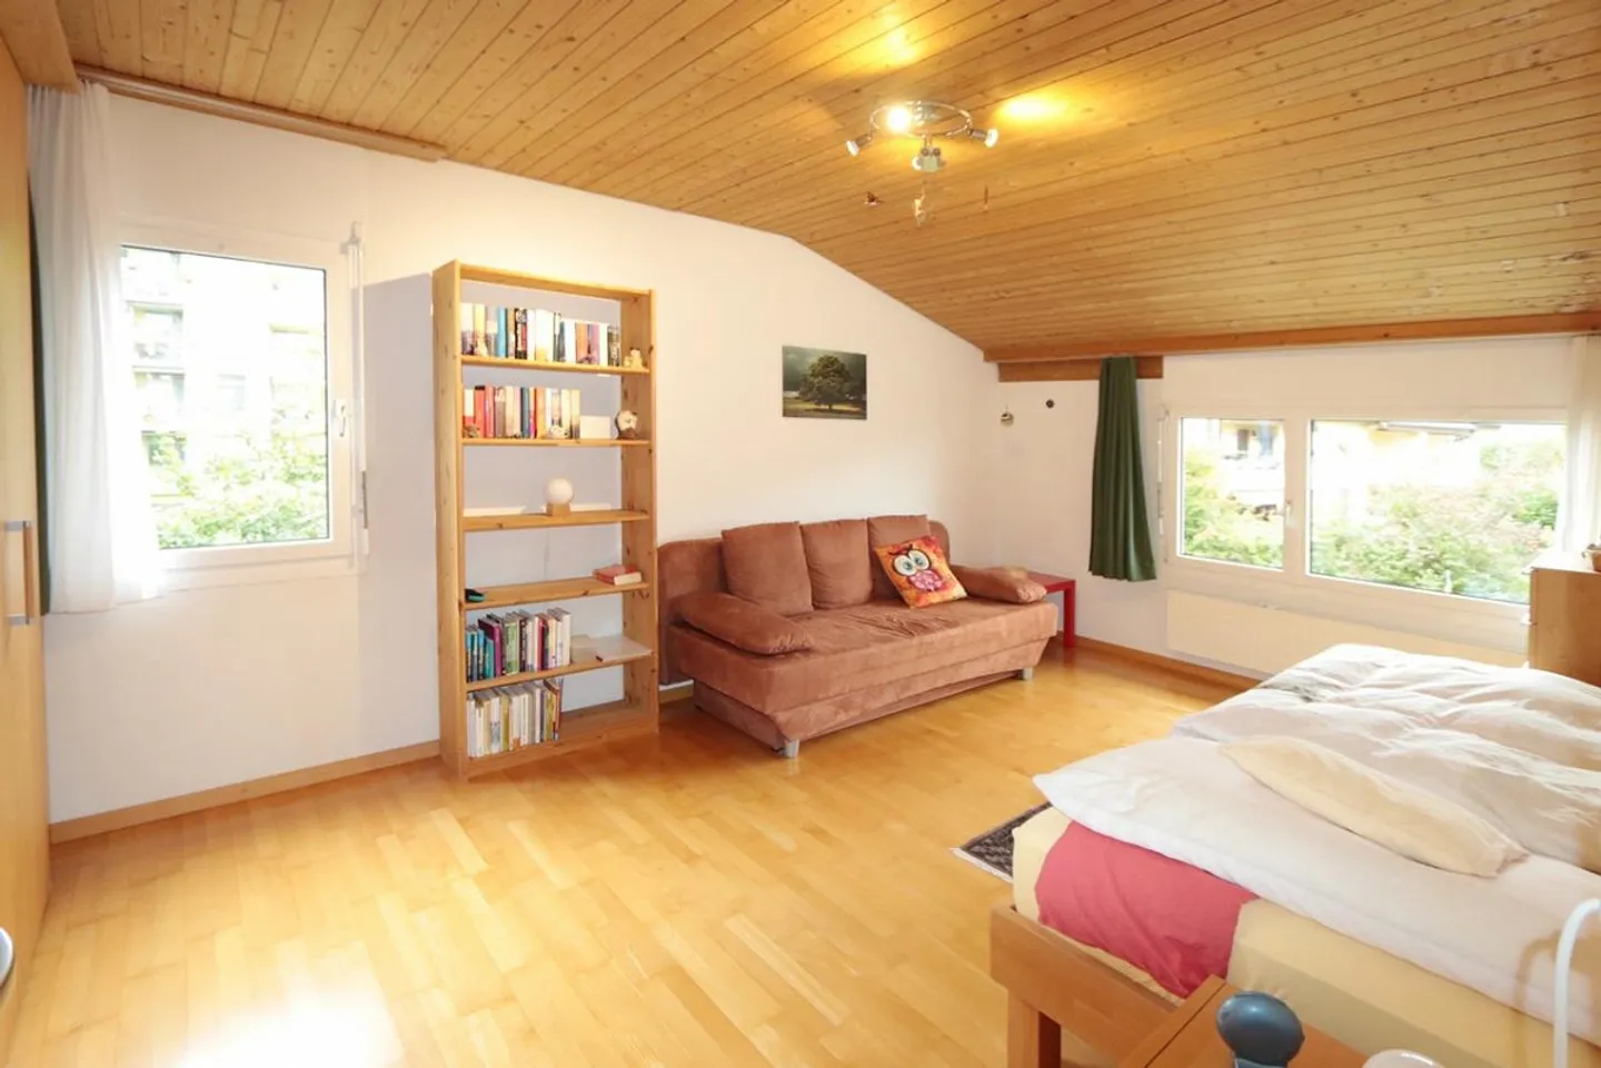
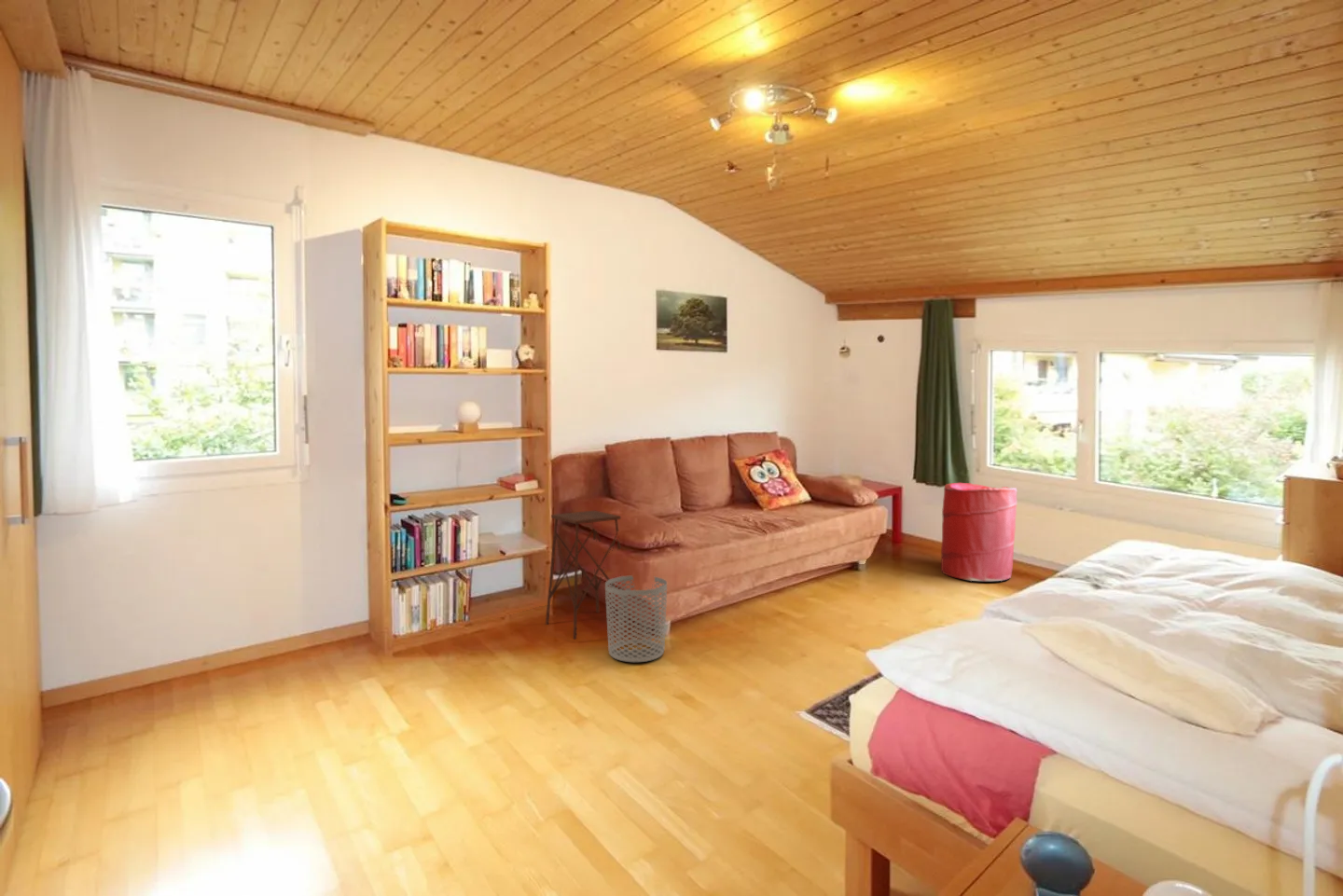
+ waste bin (636, 617)
+ side table (585, 572)
+ laundry hamper (978, 529)
